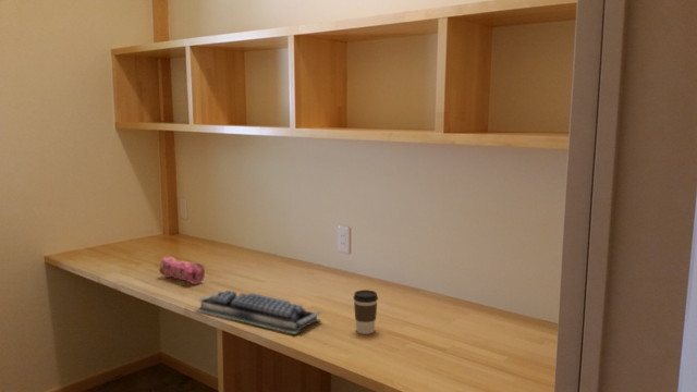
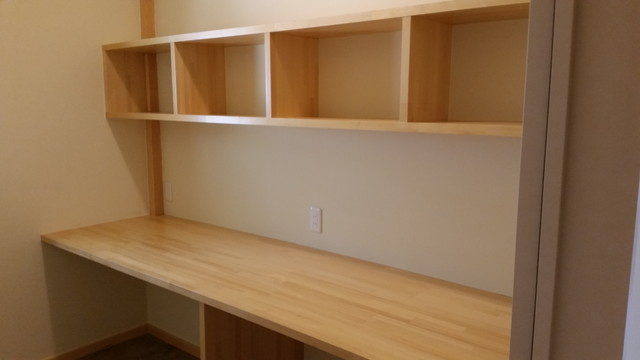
- coffee cup (365, 311)
- computer keyboard (256, 307)
- pencil case (182, 269)
